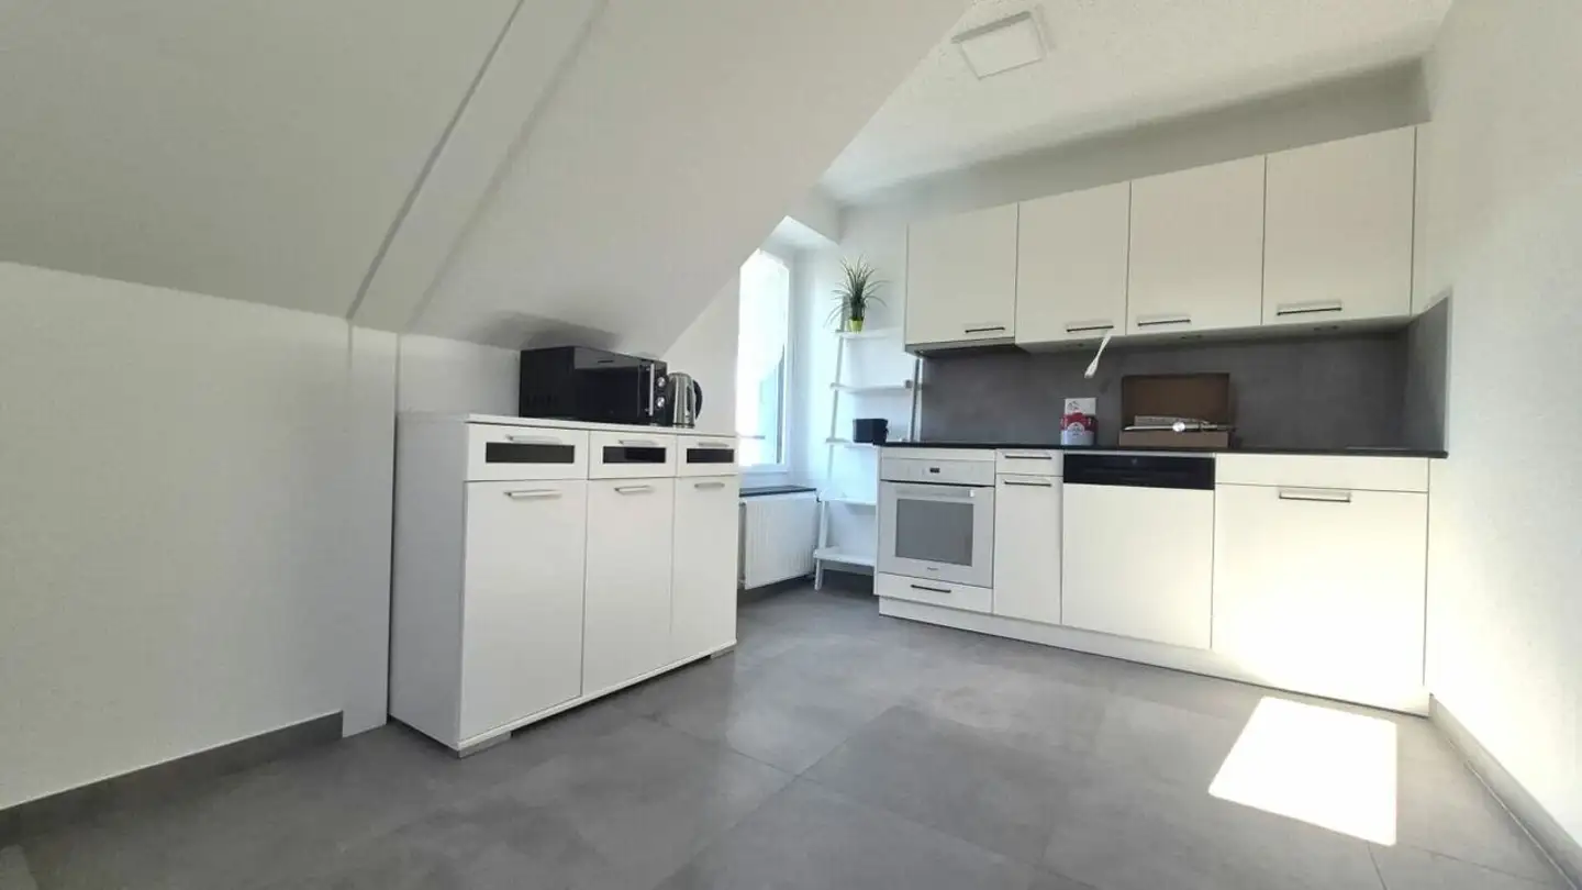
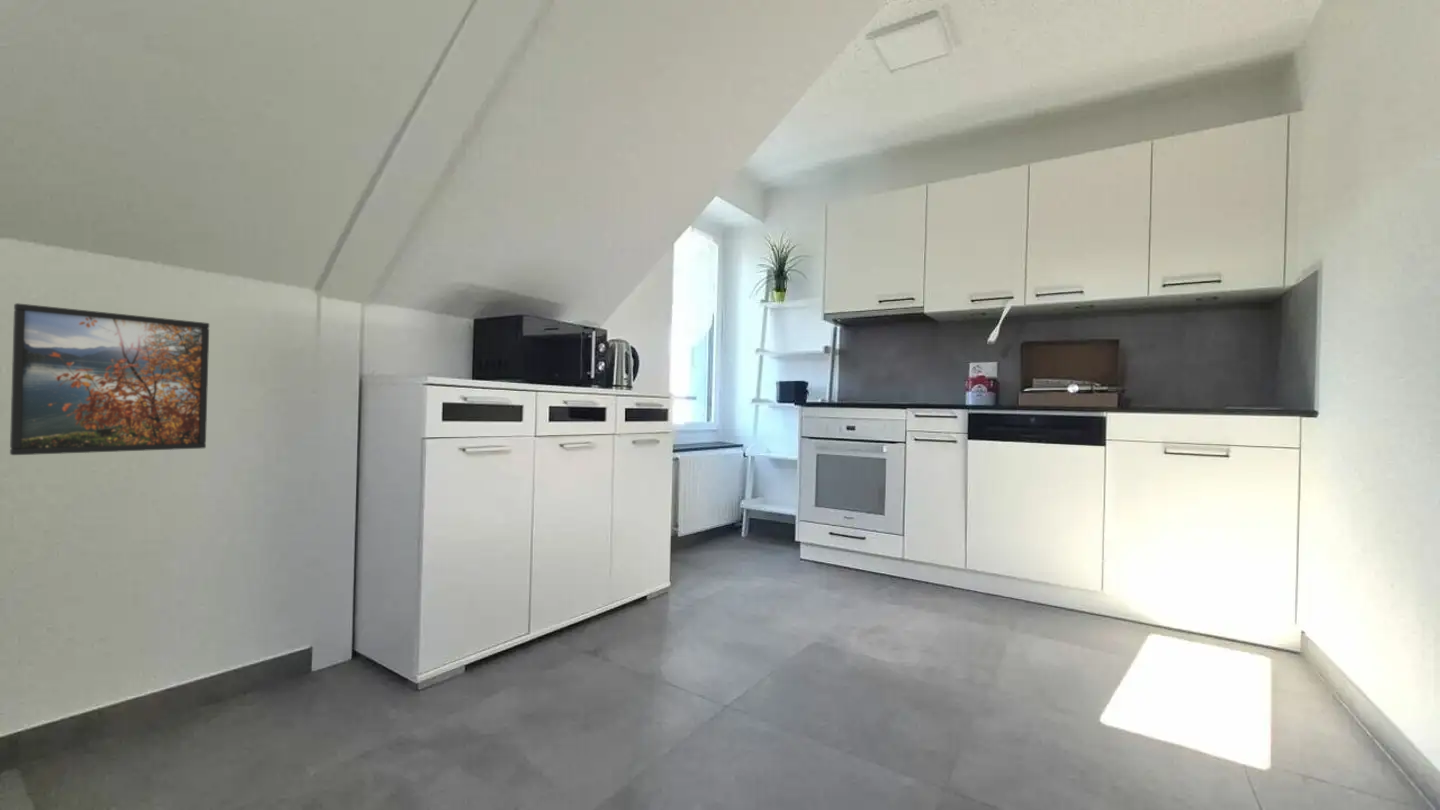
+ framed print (118, 382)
